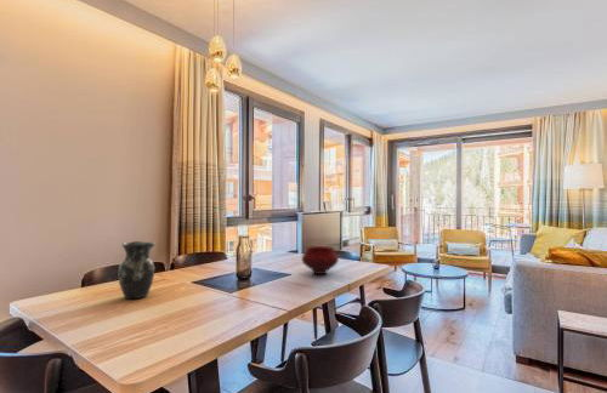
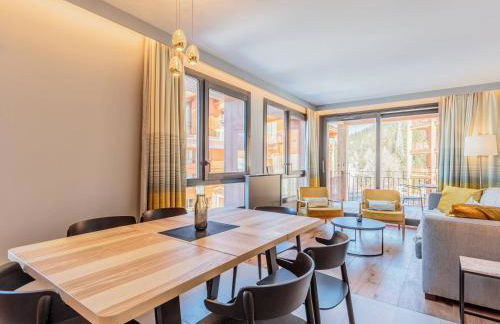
- vase (136, 268)
- bowl (319, 261)
